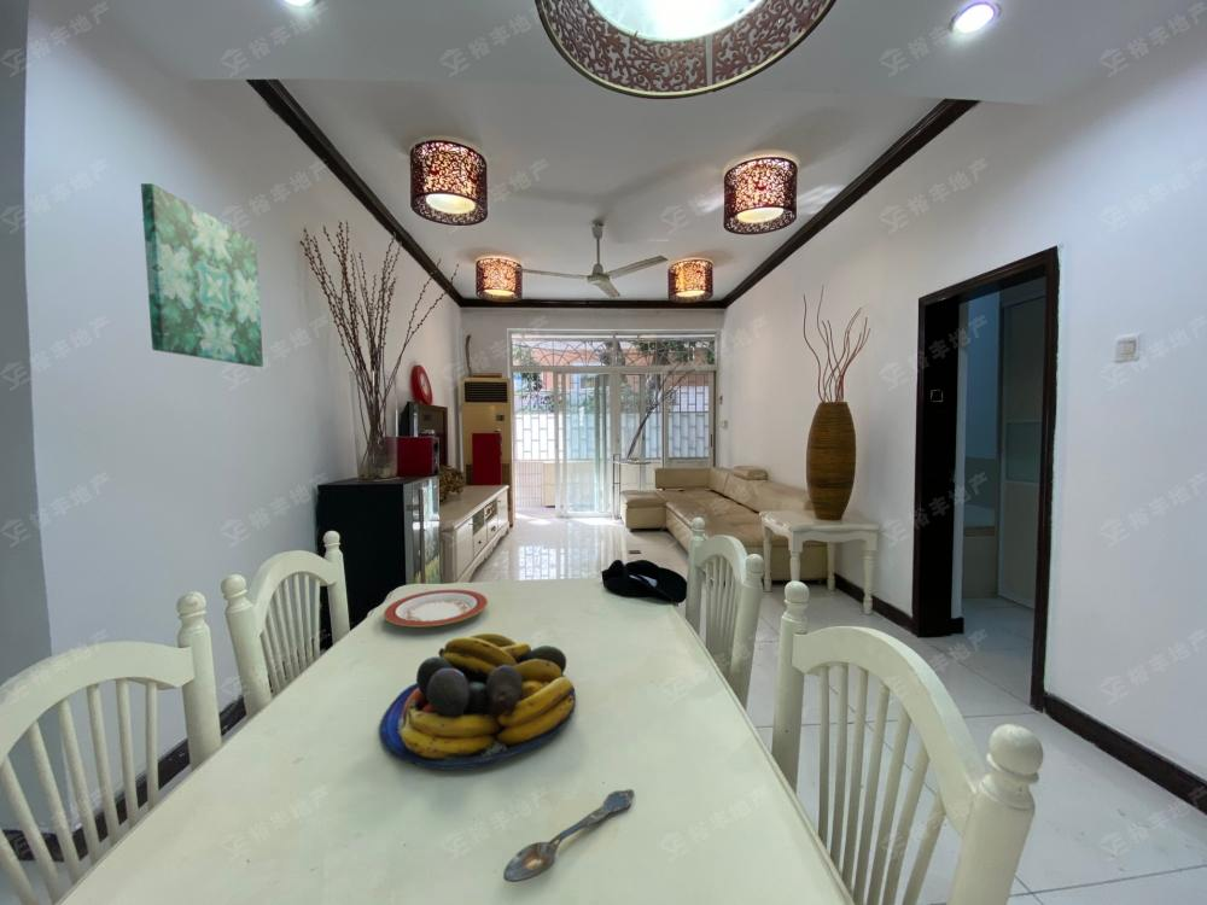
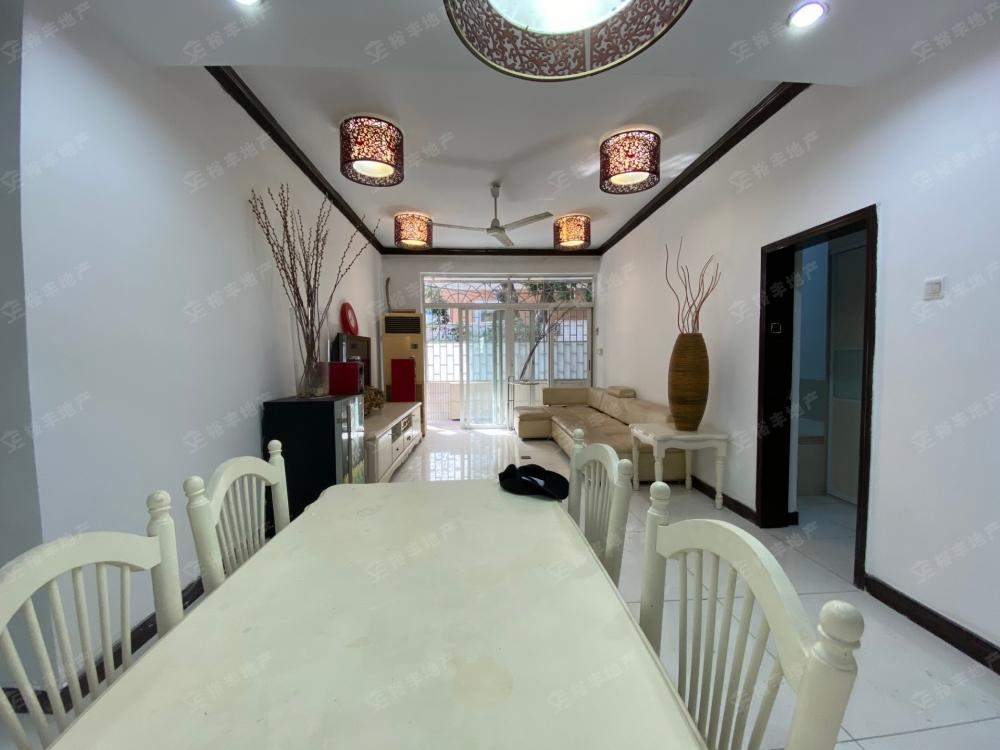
- spoon (576, 829)
- wall art (210, 288)
- plate (437, 609)
- fruit bowl (480, 675)
